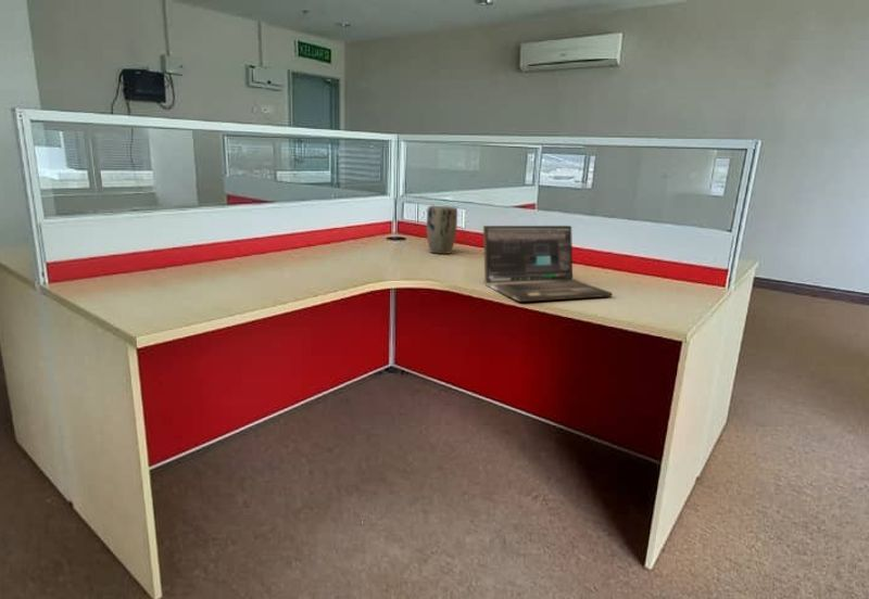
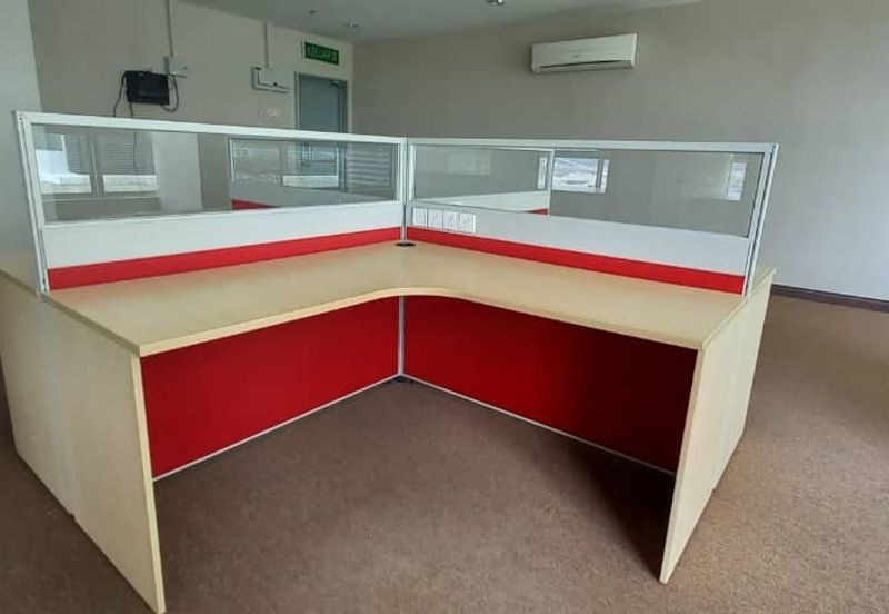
- plant pot (441, 229)
- laptop (545, 259)
